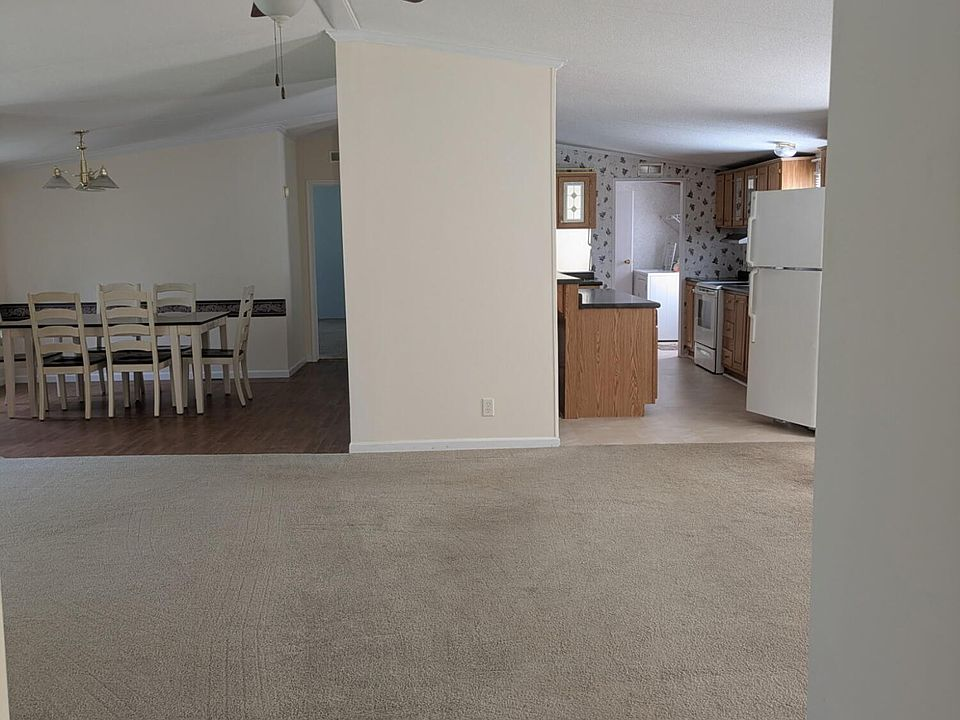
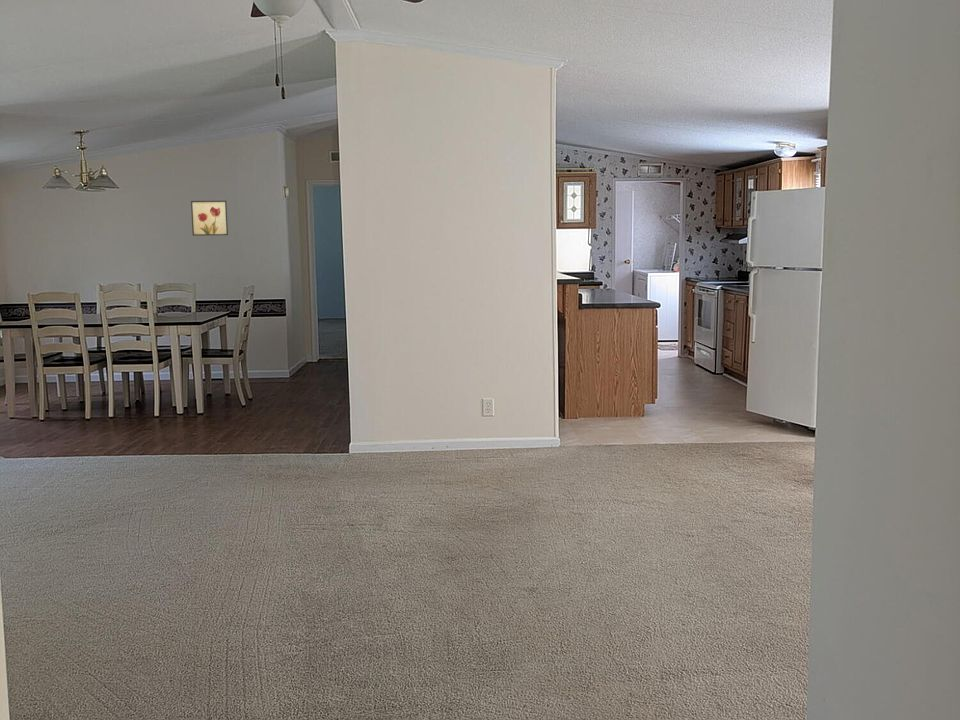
+ wall art (209, 218)
